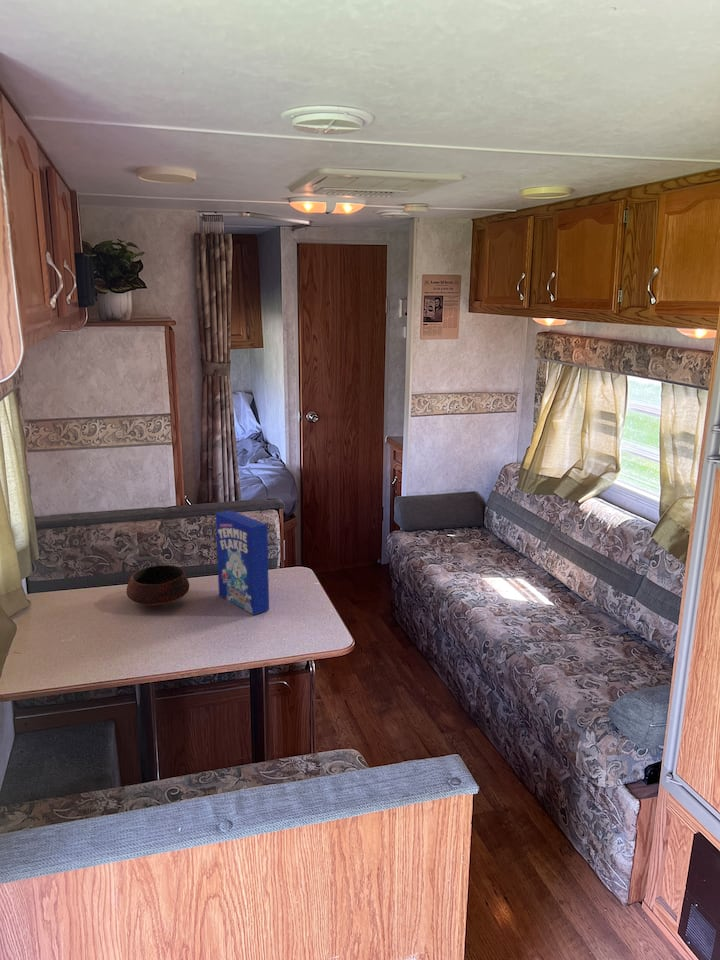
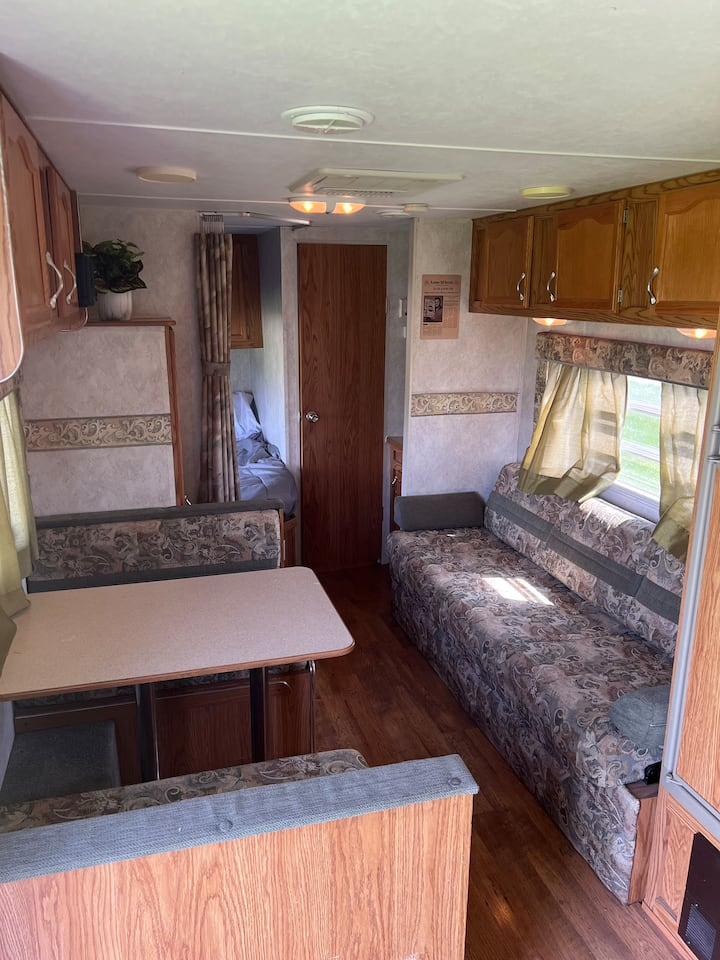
- bowl (158, 587)
- cereal box (242, 560)
